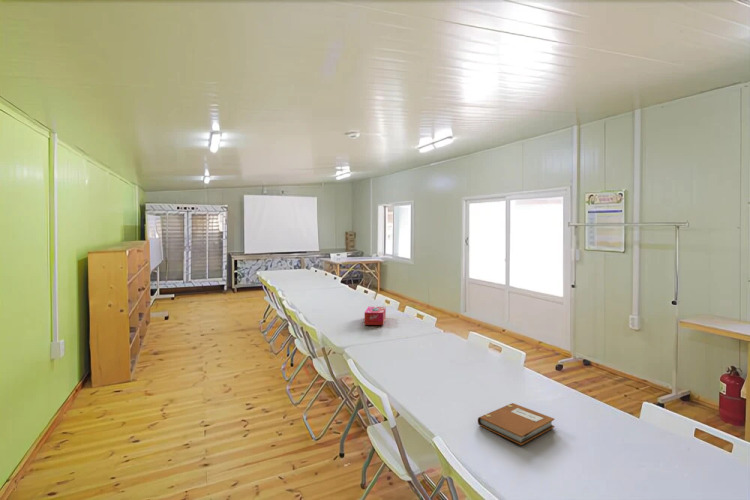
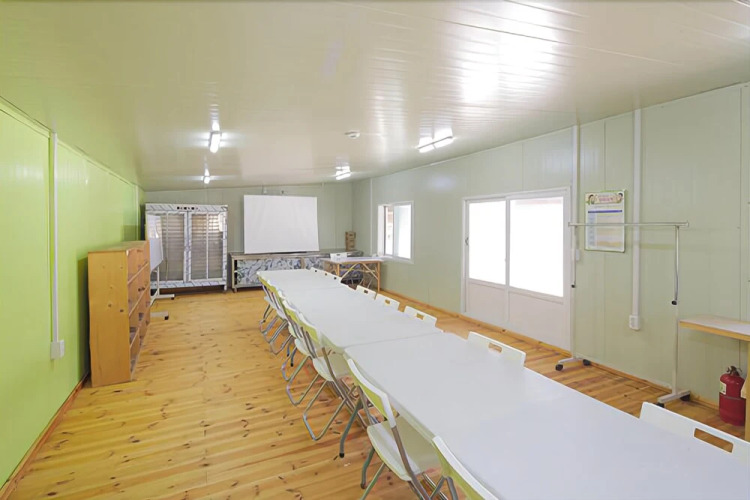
- notebook (516, 421)
- tissue box (375, 315)
